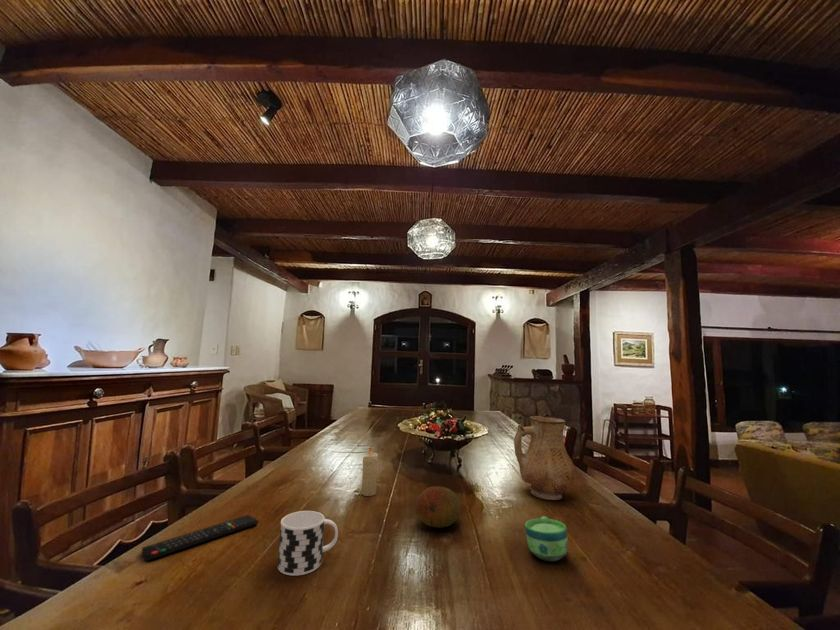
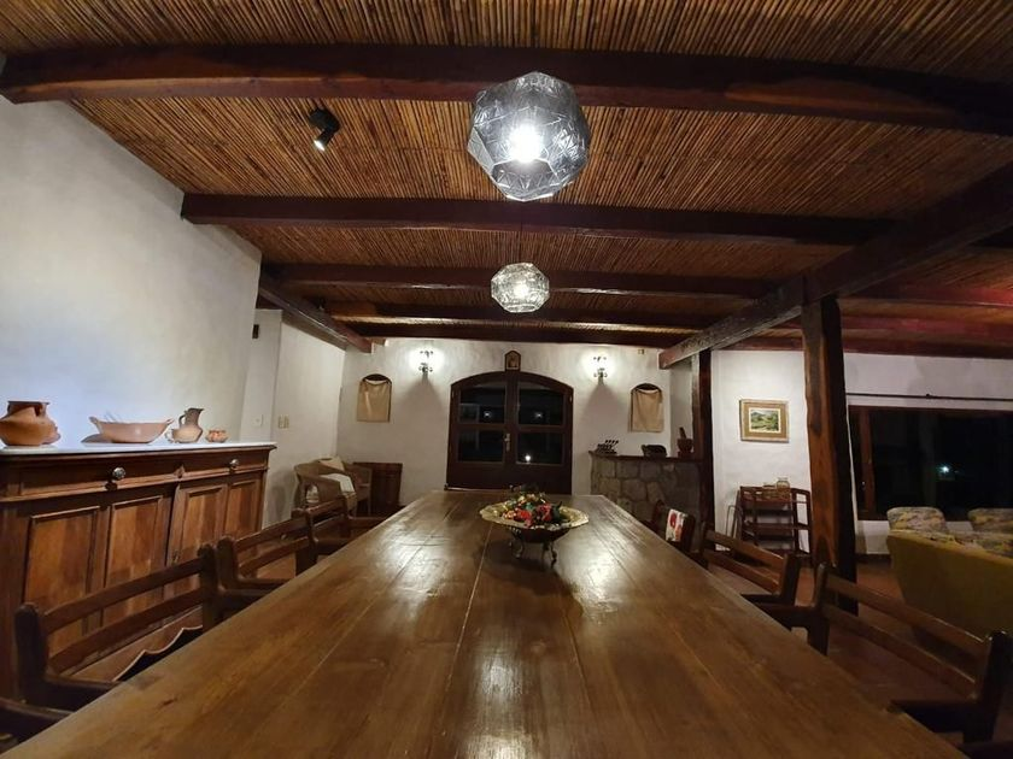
- ceramic pitcher (546, 456)
- remote control (203, 536)
- cup (309, 540)
- fruit (439, 505)
- cup (544, 536)
- candle (369, 469)
